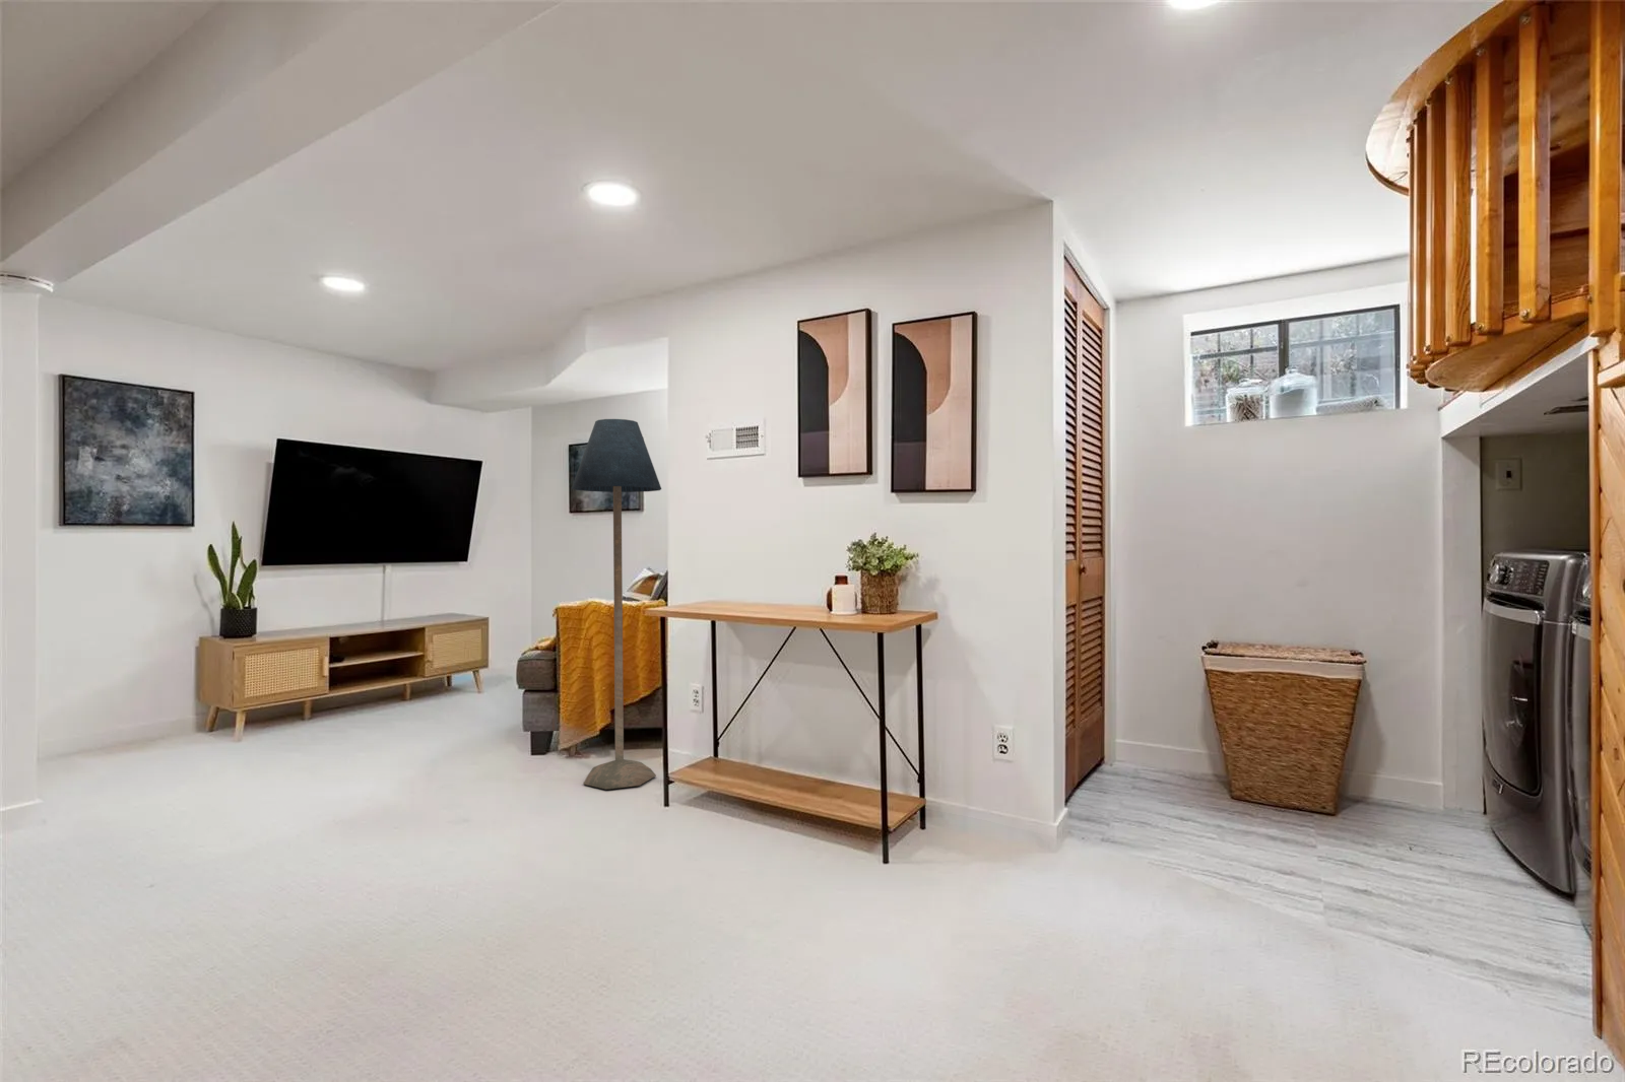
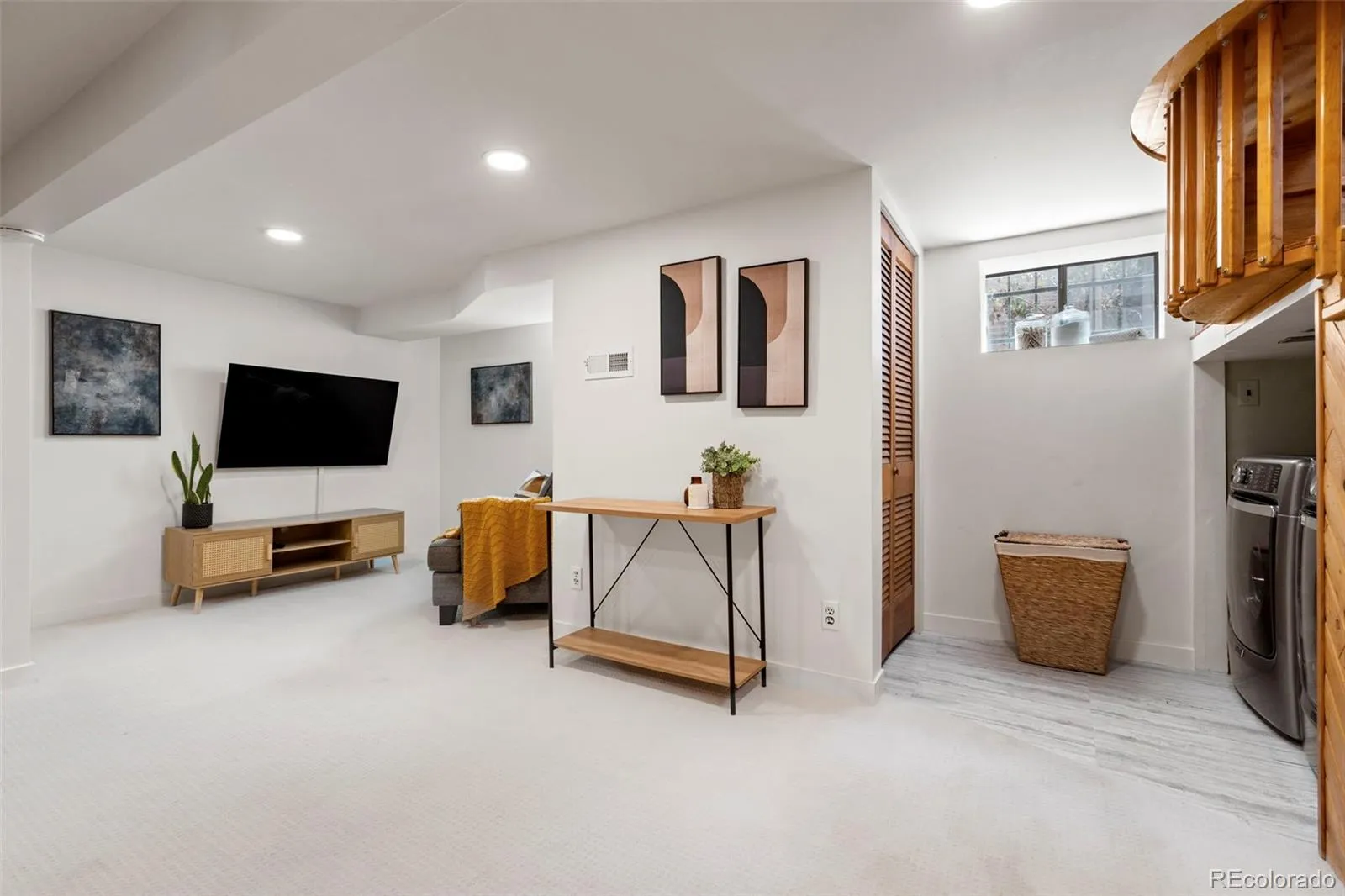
- floor lamp (619, 599)
